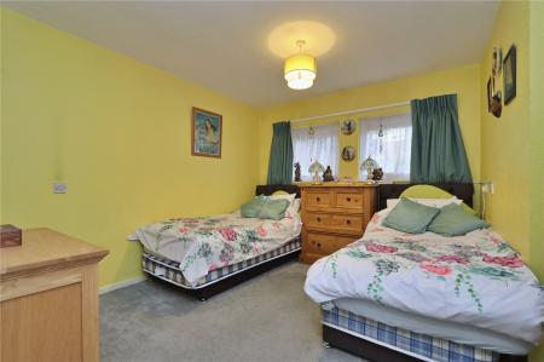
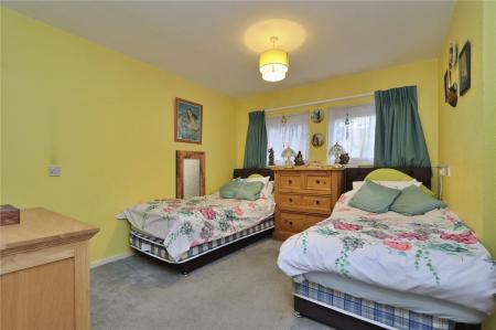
+ home mirror (191, 179)
